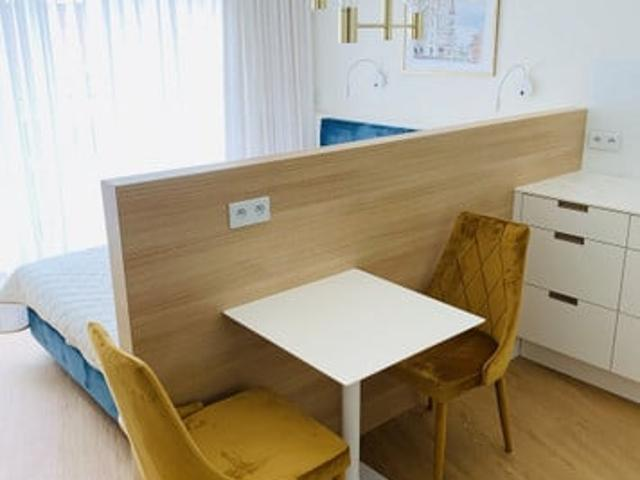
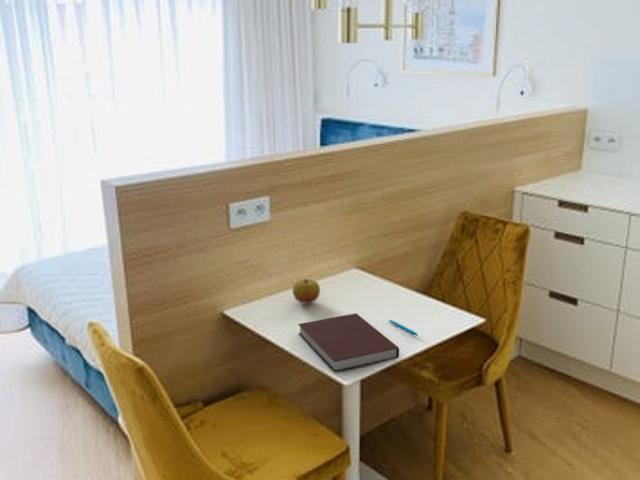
+ notebook (346, 340)
+ pen (402, 327)
+ apple (306, 291)
